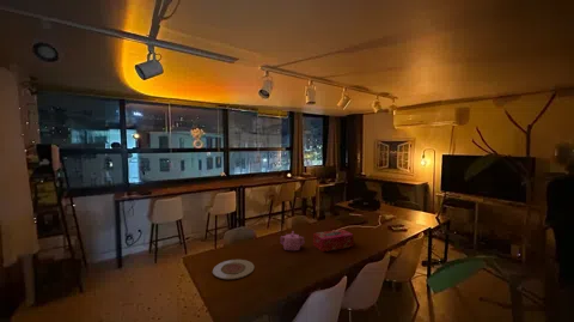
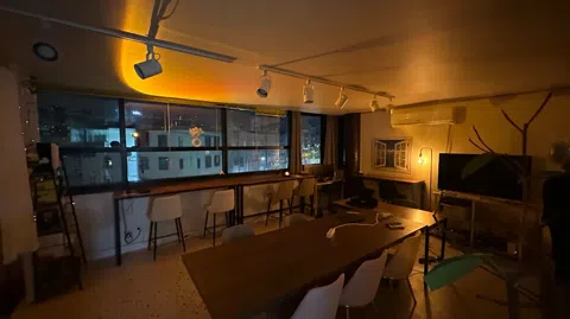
- plate (233, 268)
- teapot (292, 239)
- tissue box (332, 239)
